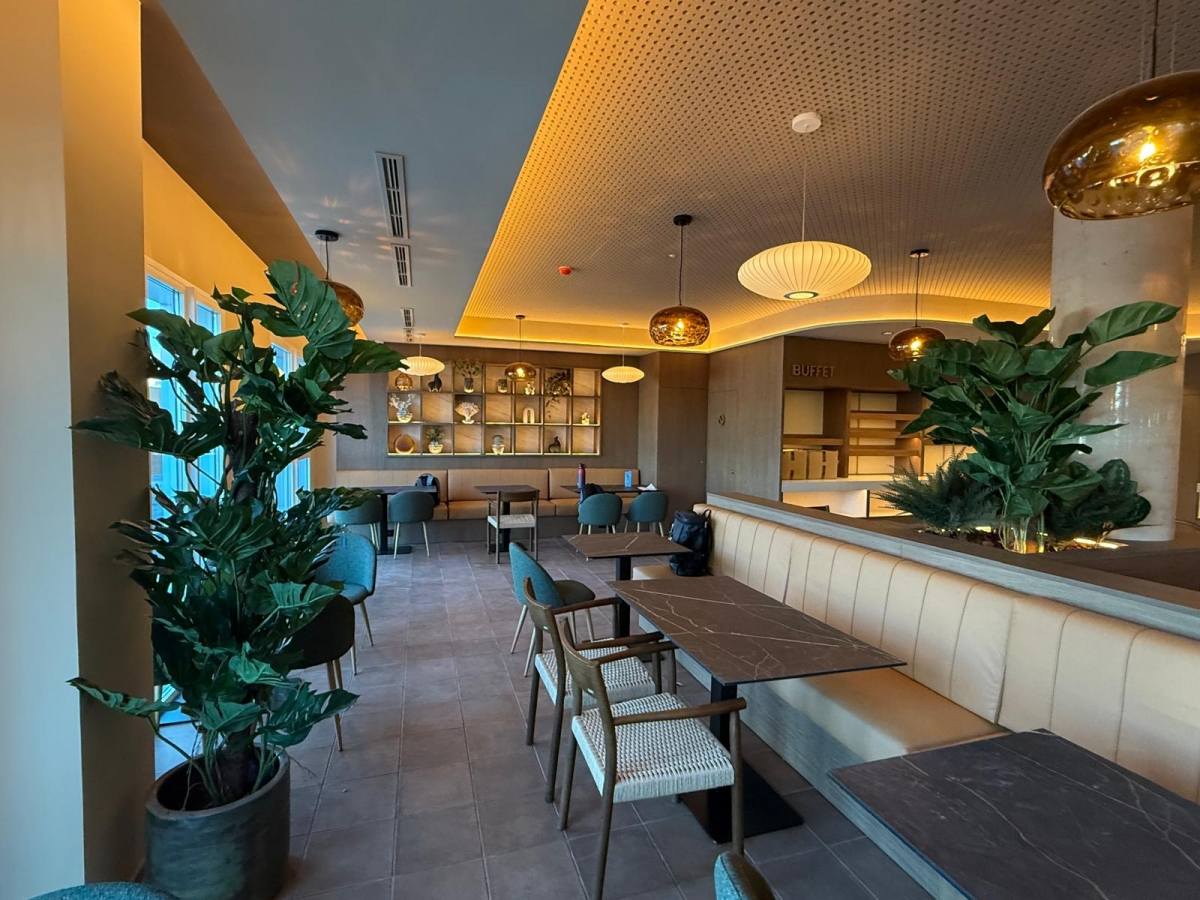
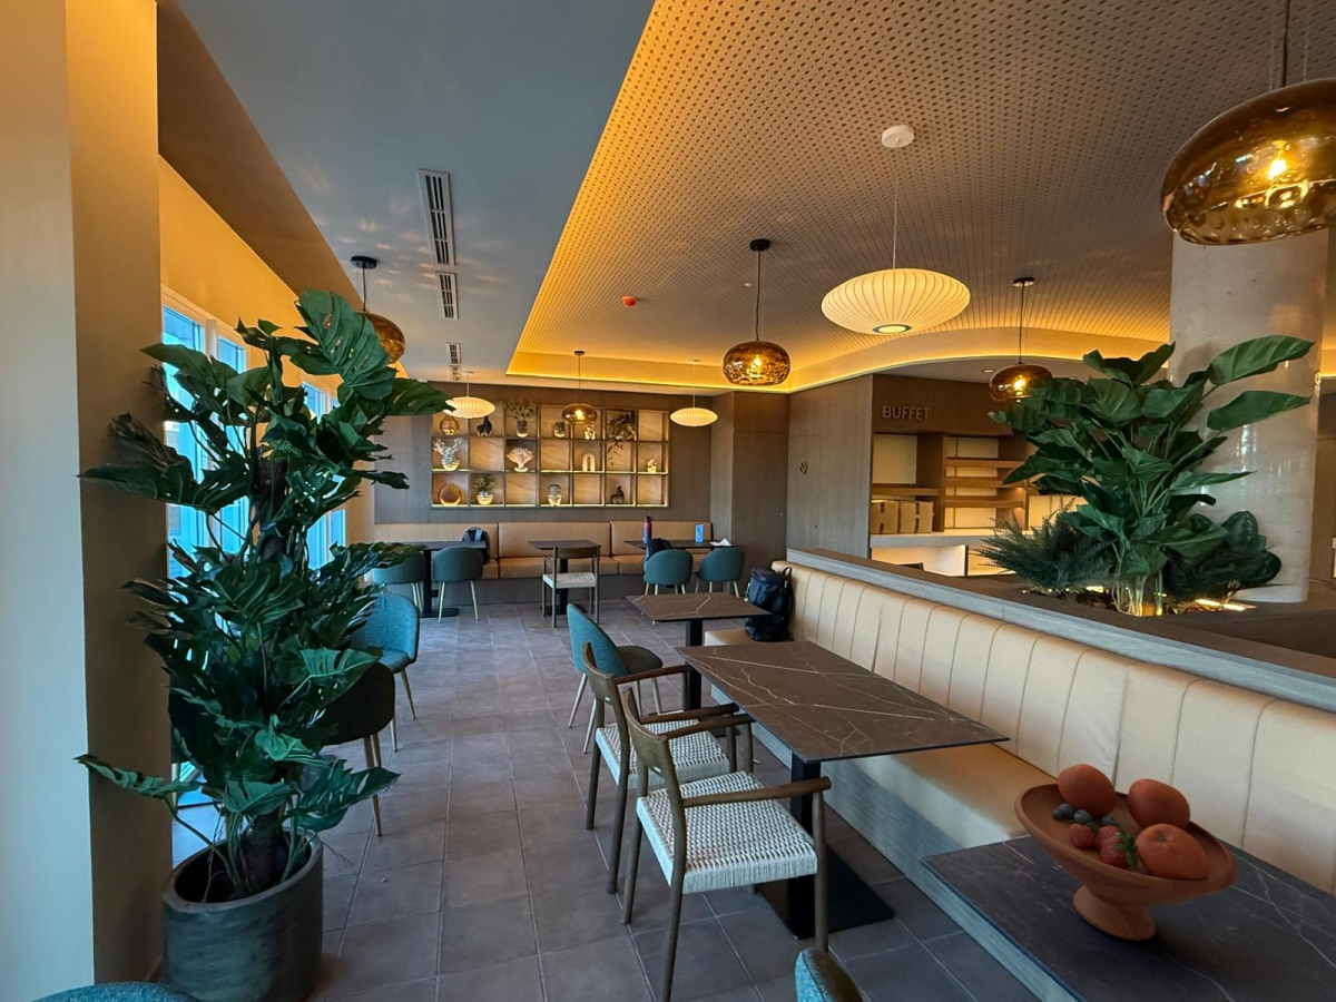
+ fruit bowl (1114, 854)
